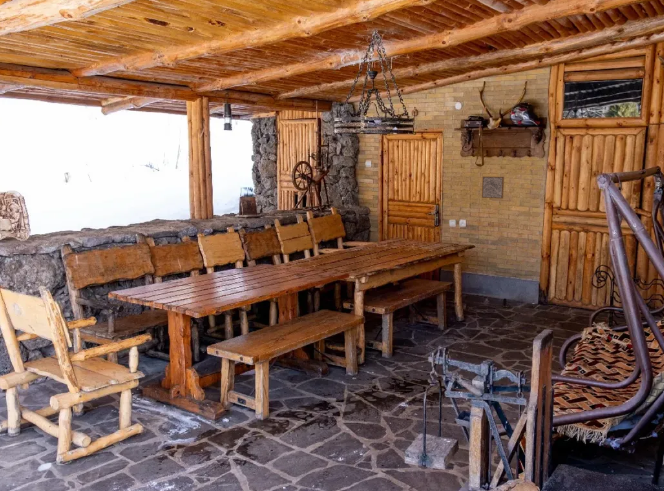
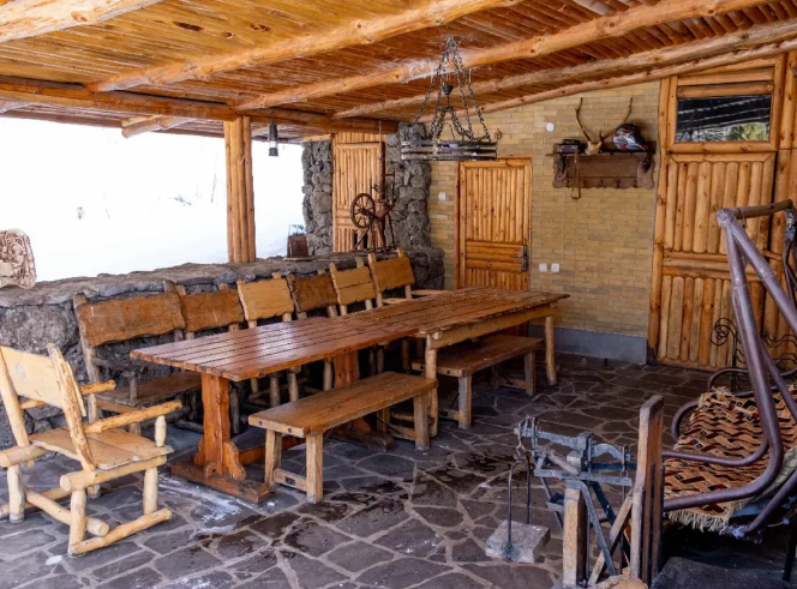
- wall art (492, 187)
